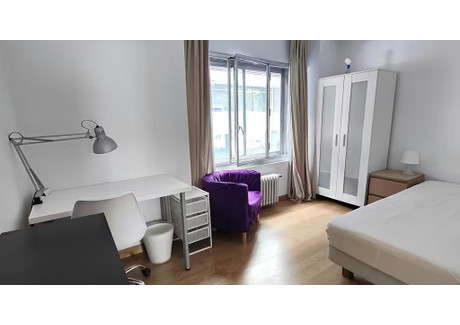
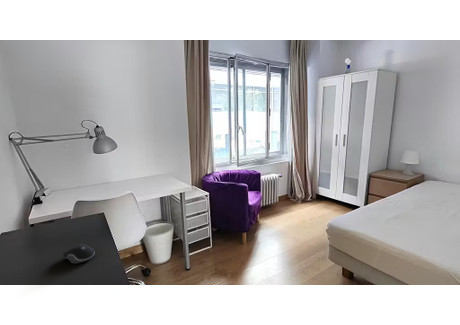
+ computer mouse (79, 251)
